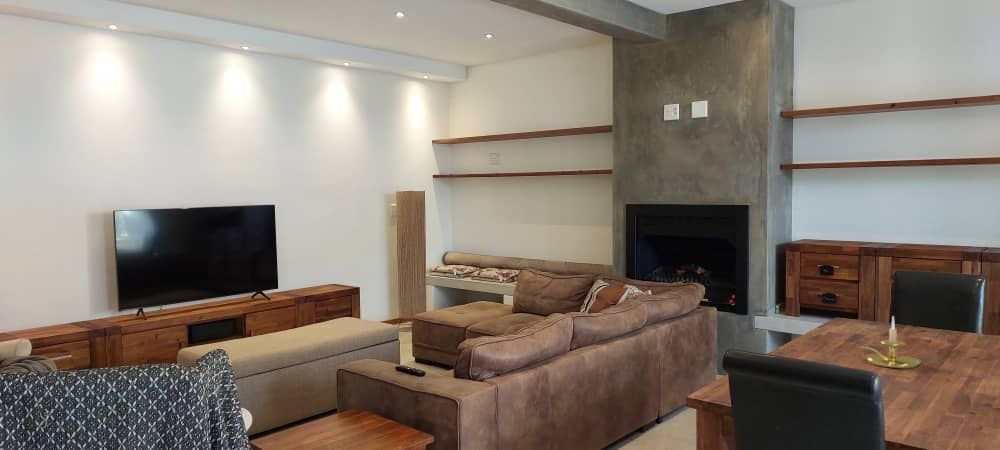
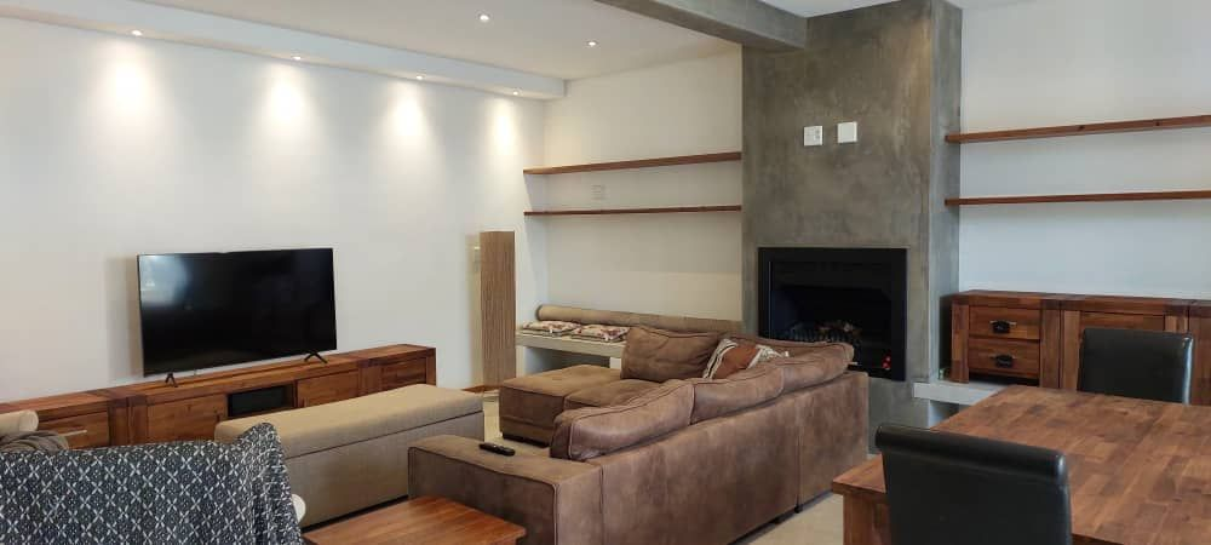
- candle holder (888, 340)
